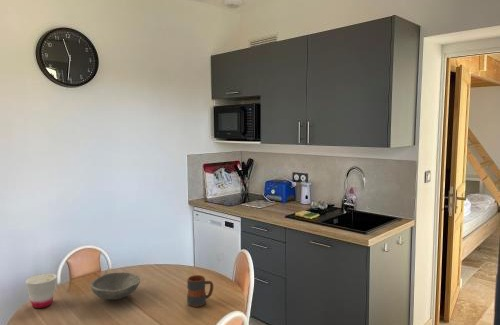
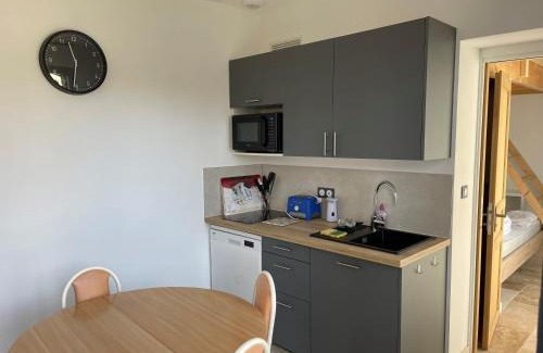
- bowl (116, 289)
- cup (41, 291)
- mug (200, 290)
